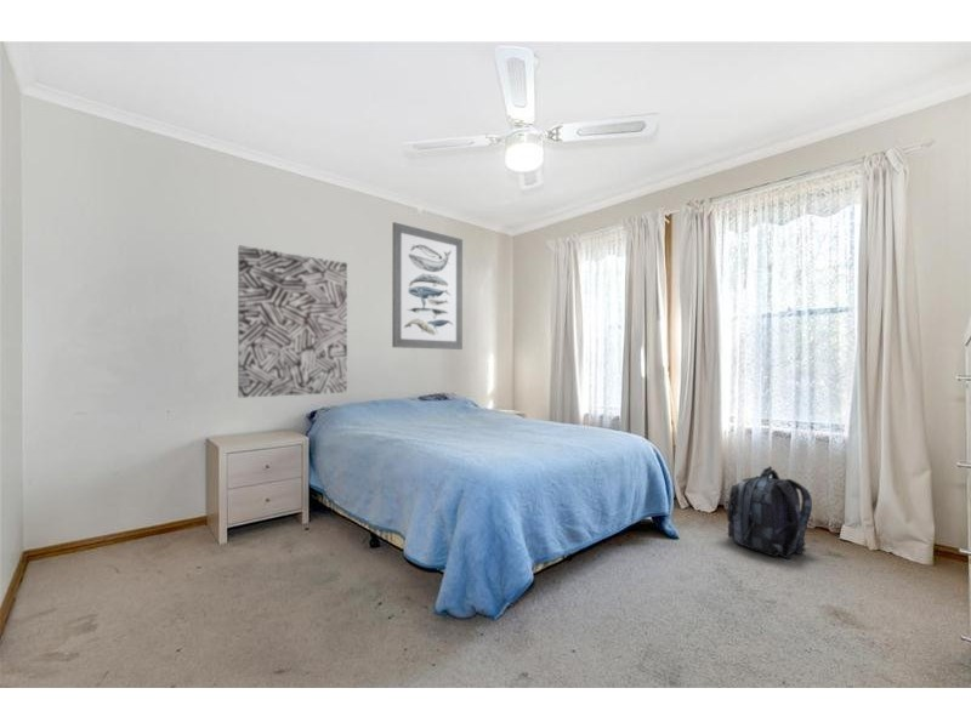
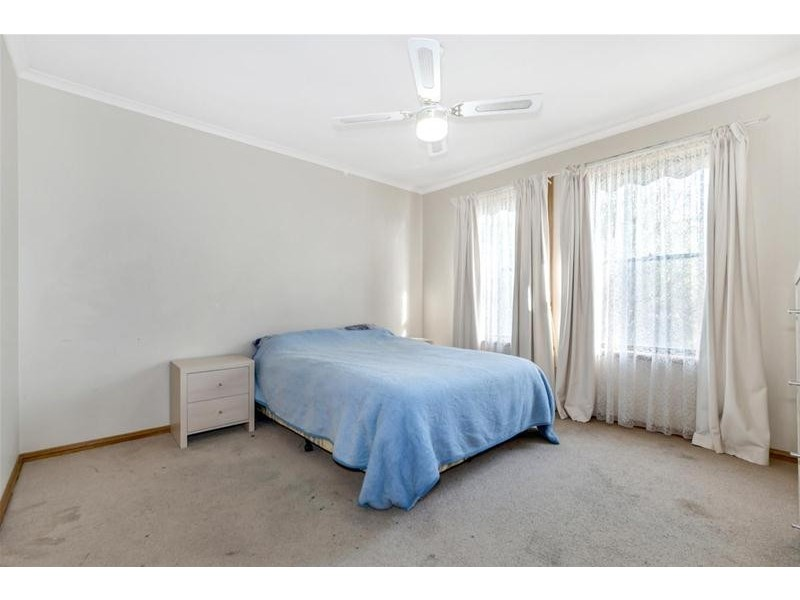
- wall art (430, 290)
- wall art (296, 324)
- backpack (767, 506)
